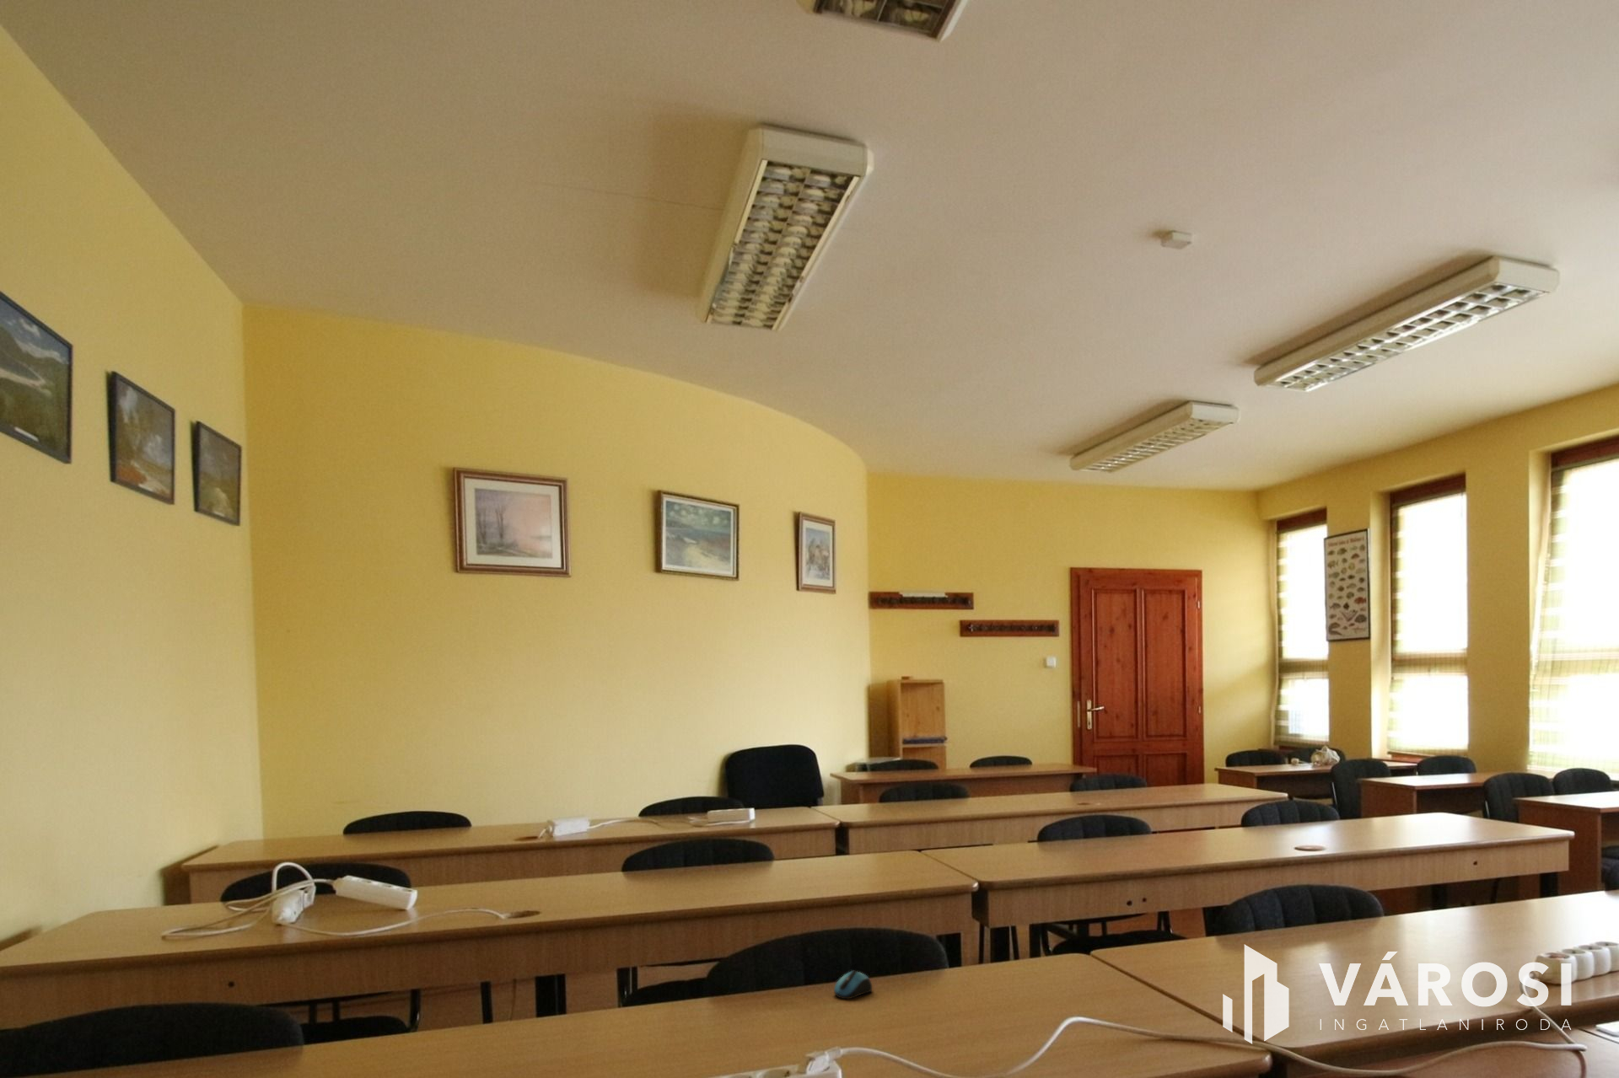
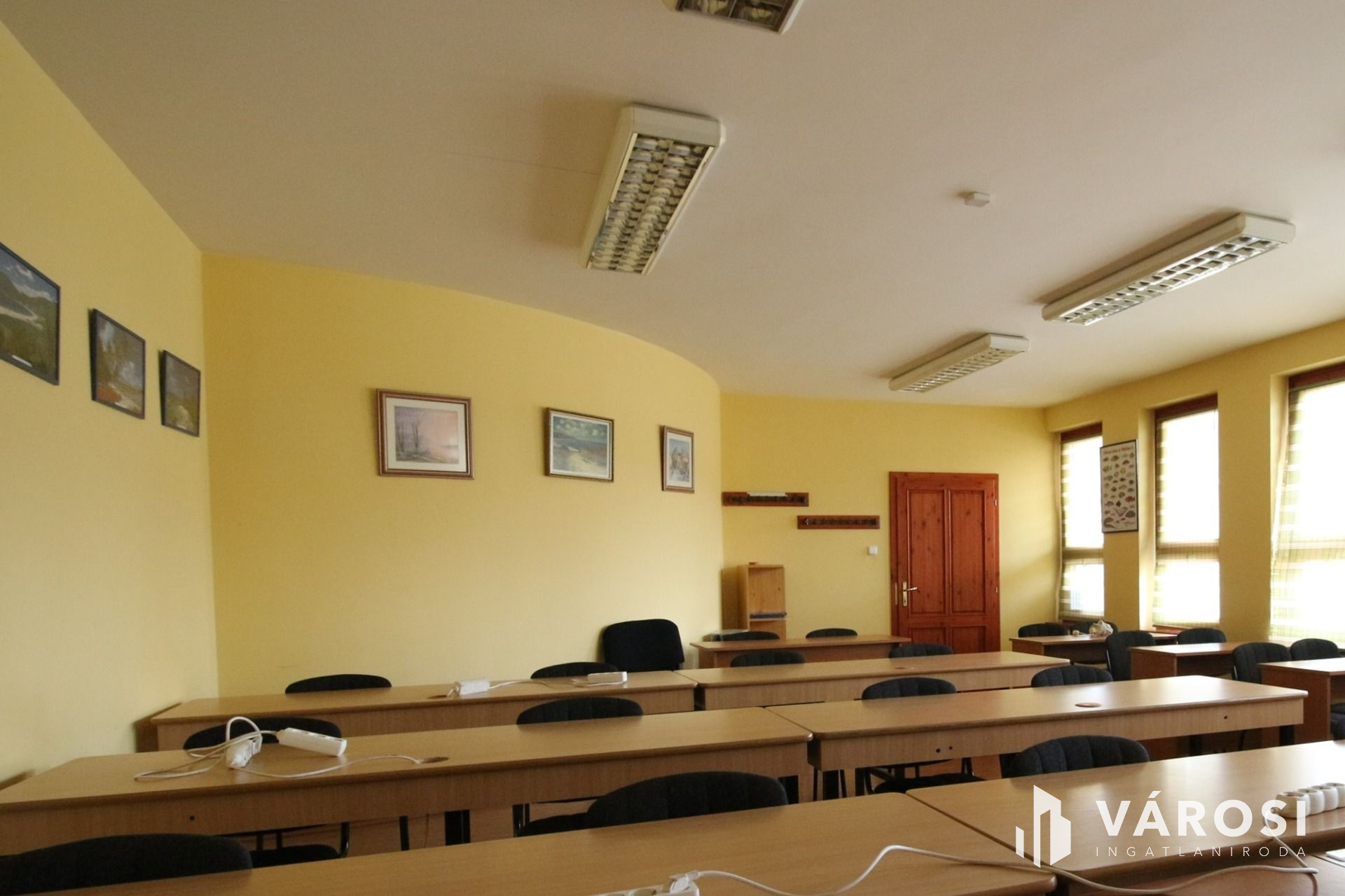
- computer mouse (853, 982)
